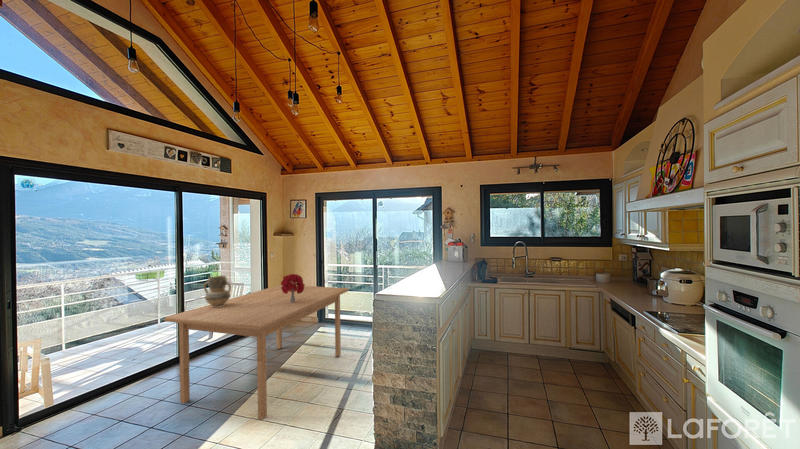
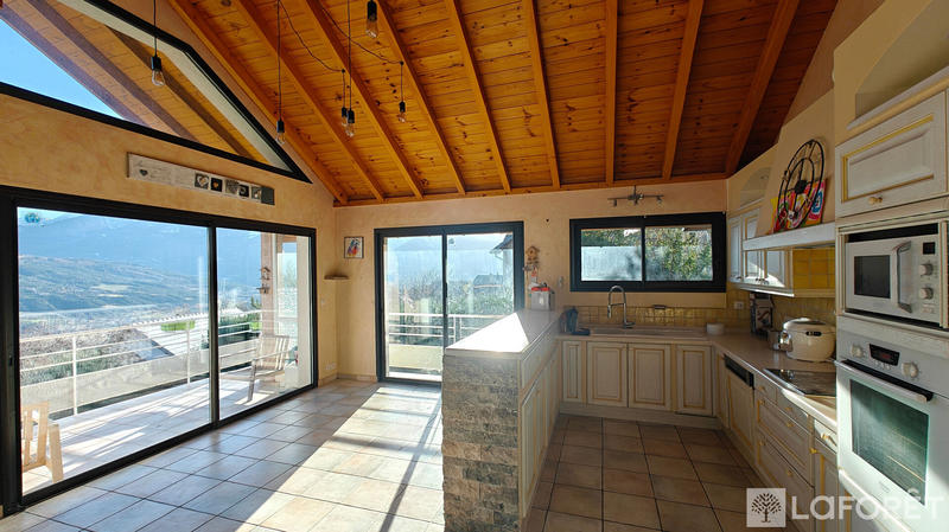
- bouquet (293, 287)
- ceramic jug (217, 291)
- table (276, 337)
